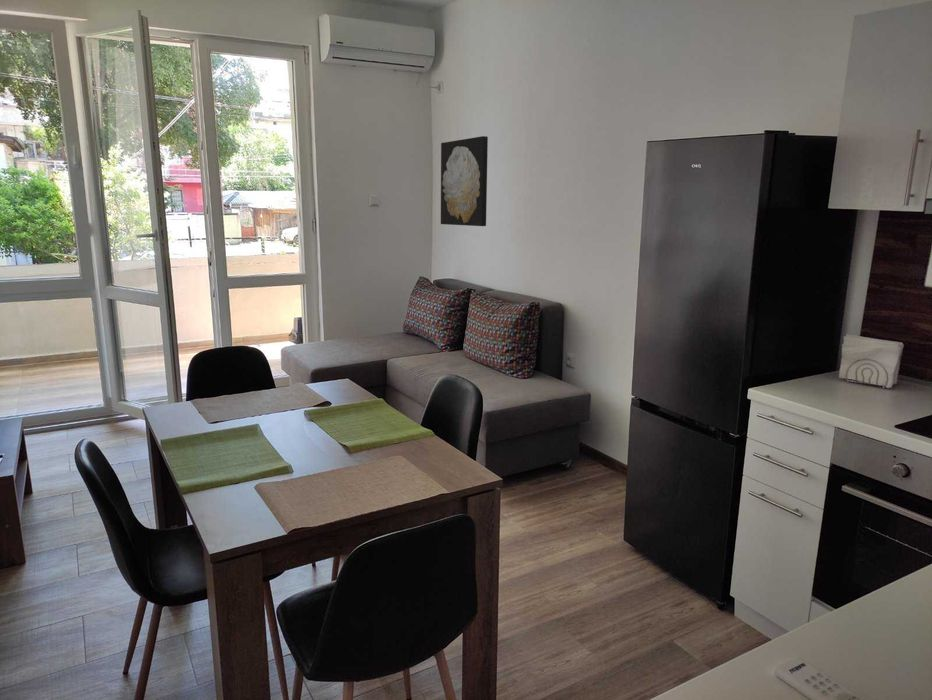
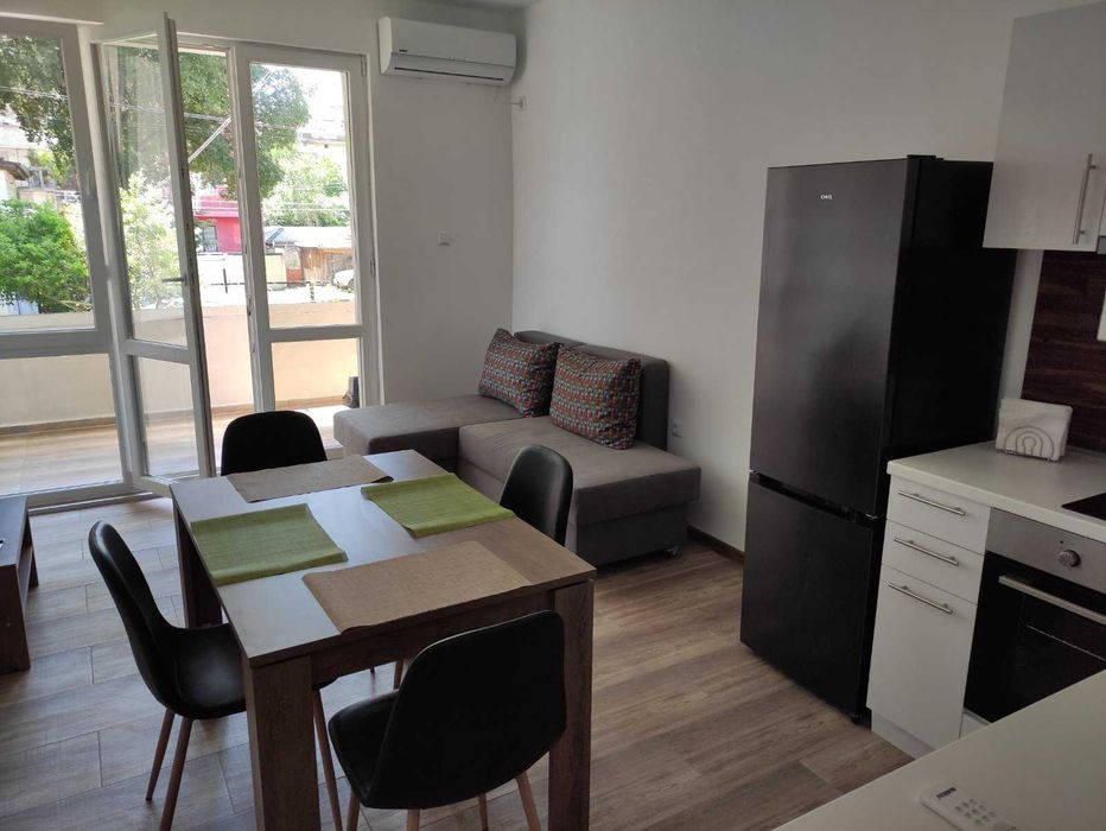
- wall art (463, 183)
